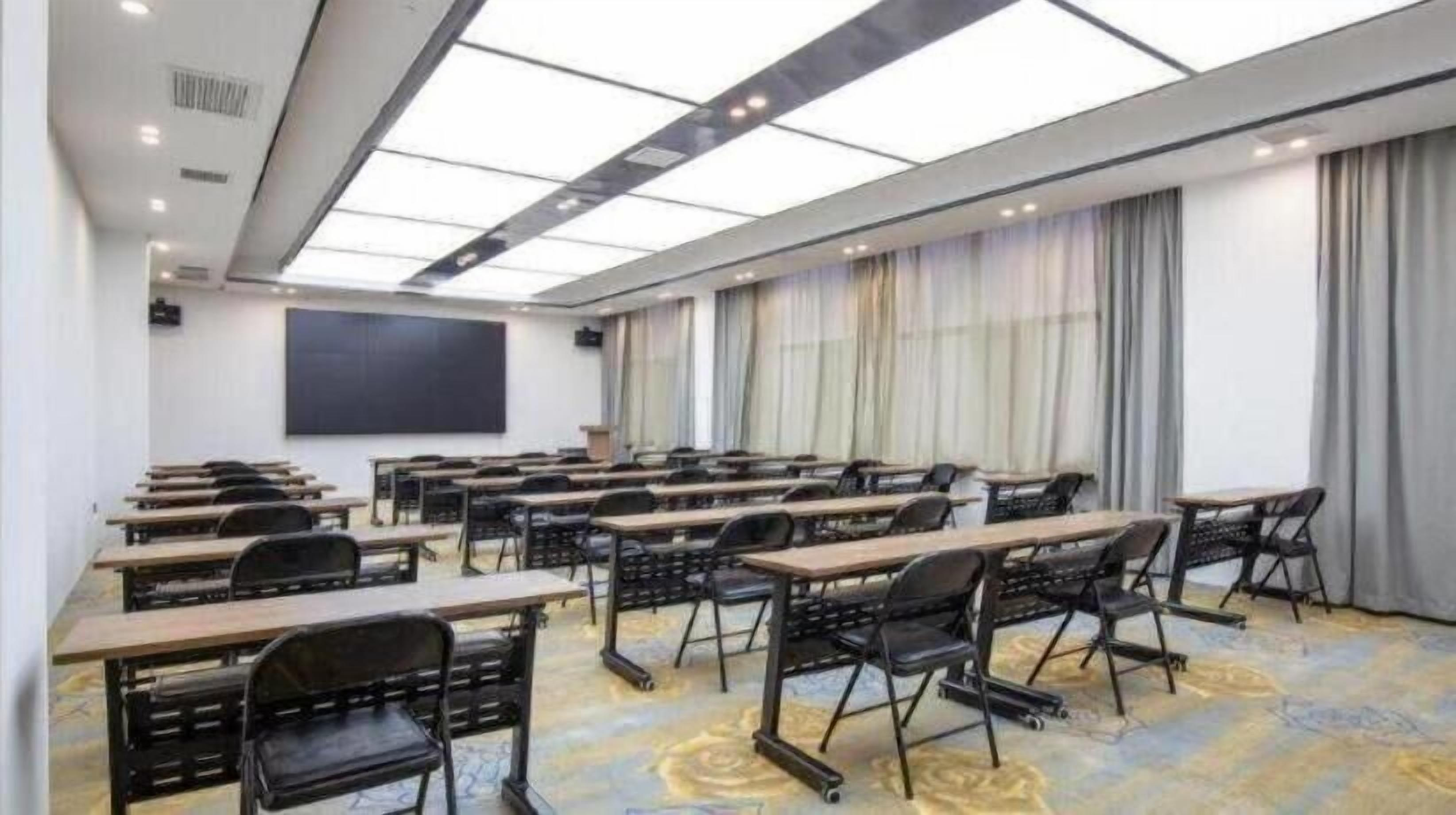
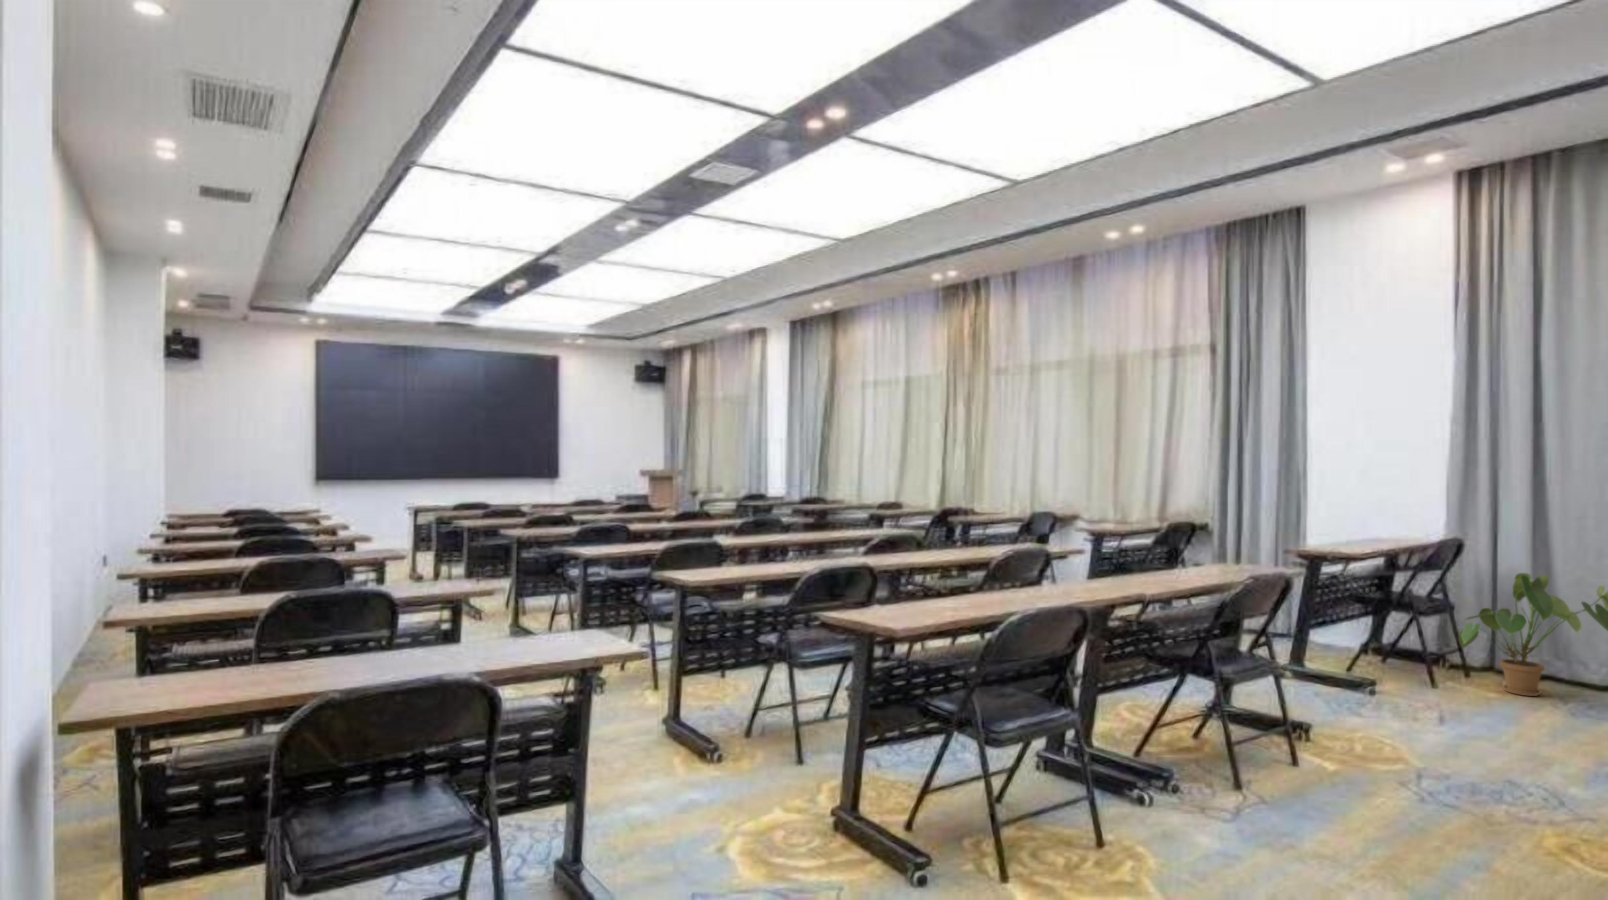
+ house plant (1535, 631)
